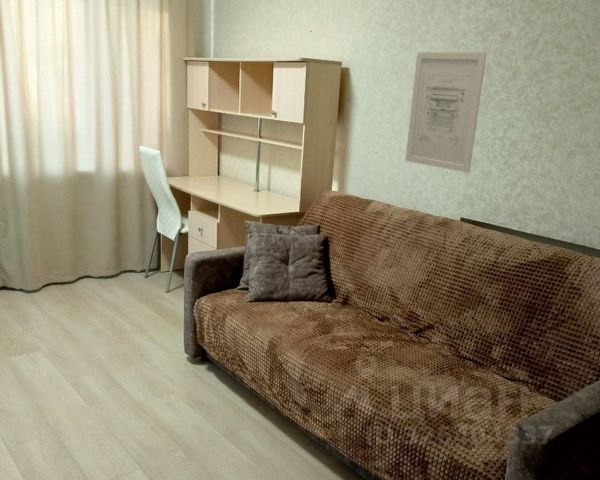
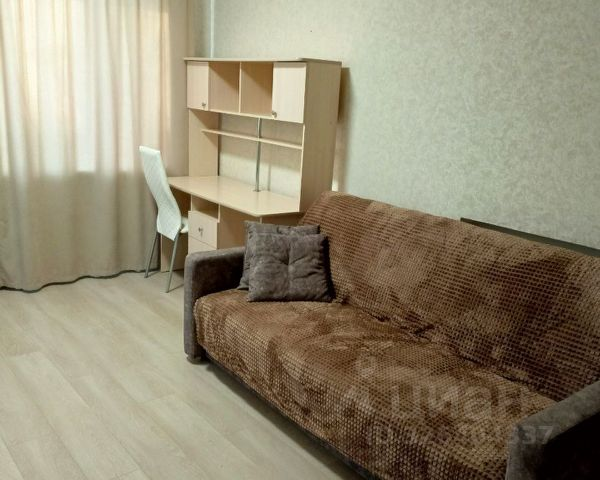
- wall art (442, 111)
